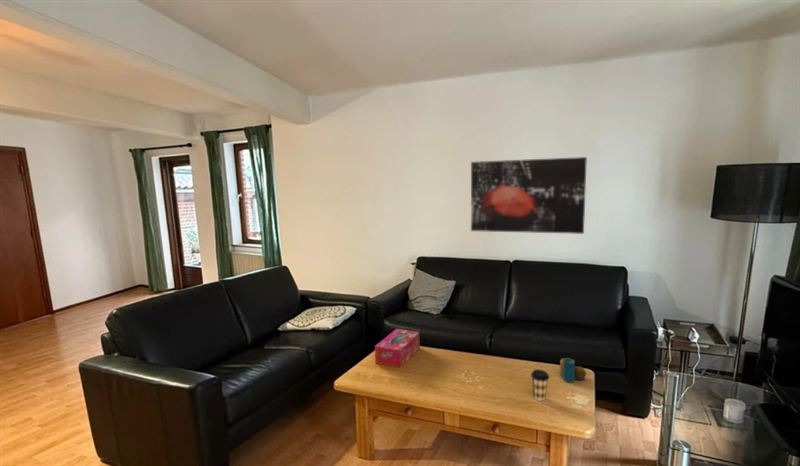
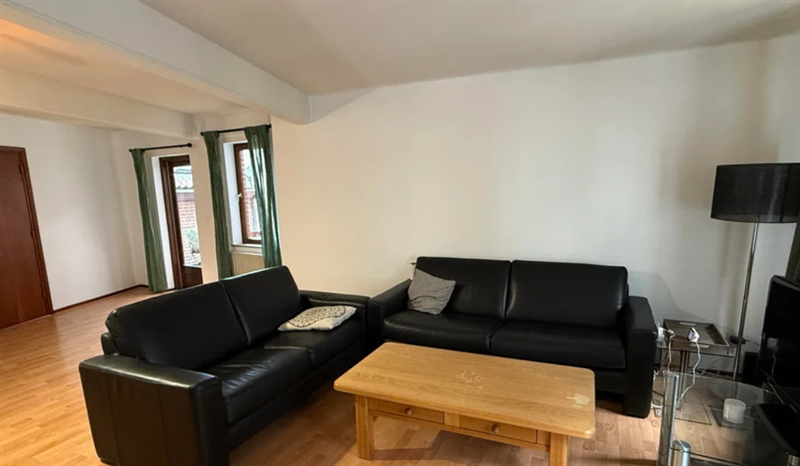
- tissue box (398, 347)
- wall art (525, 196)
- candle (571, 366)
- coffee cup (539, 385)
